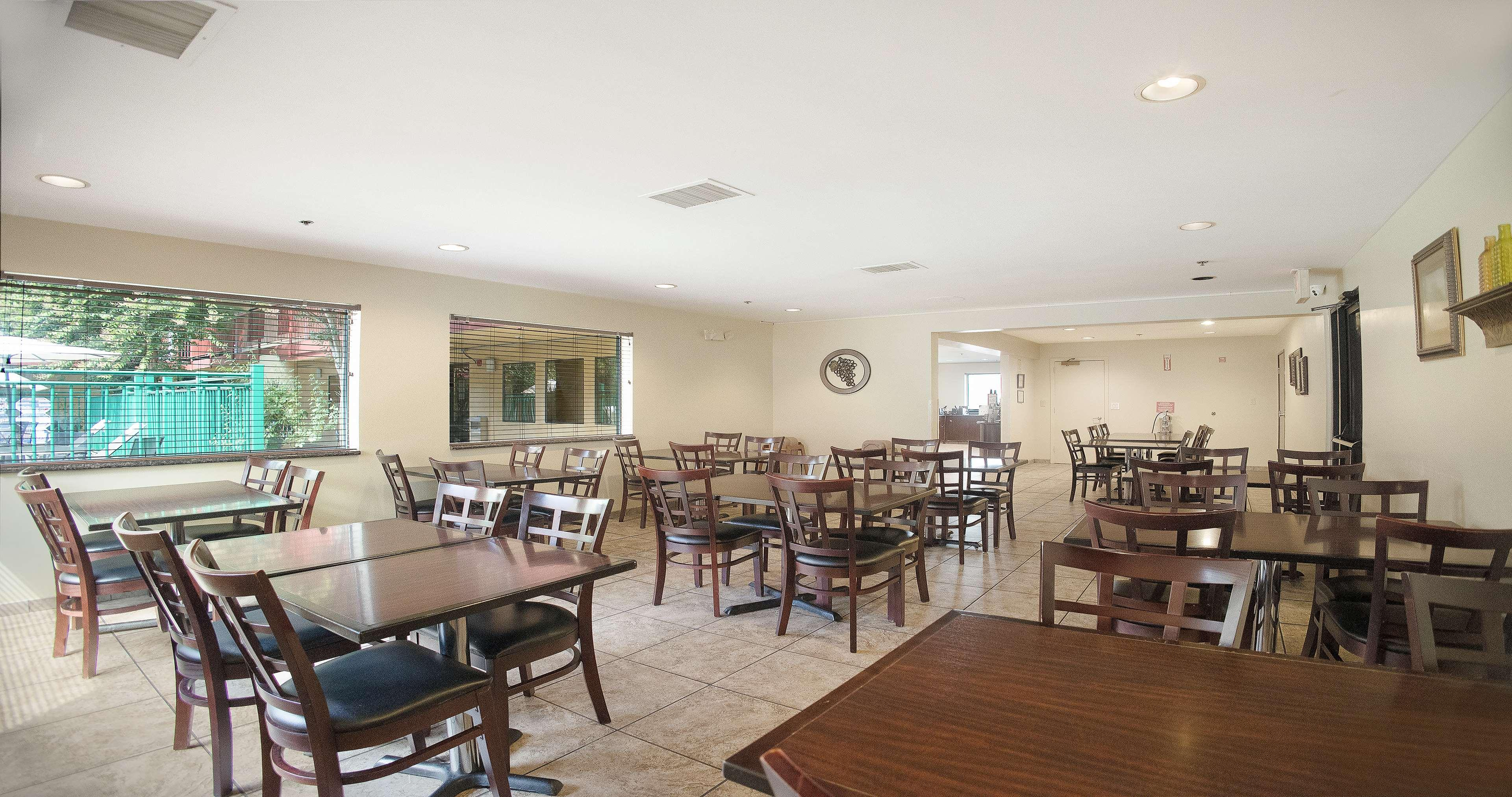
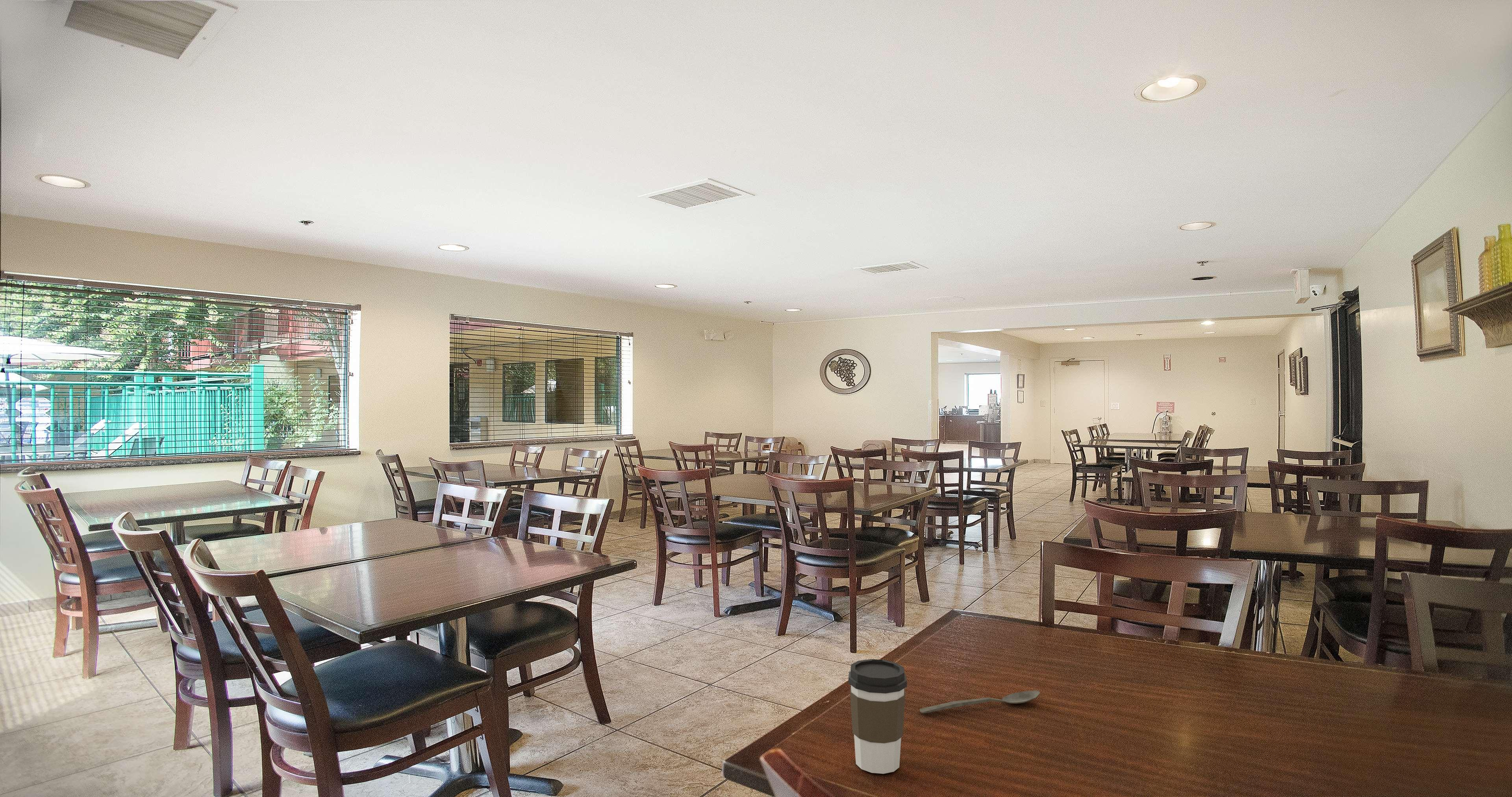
+ spoon (981, 701)
+ coffee cup (877, 716)
